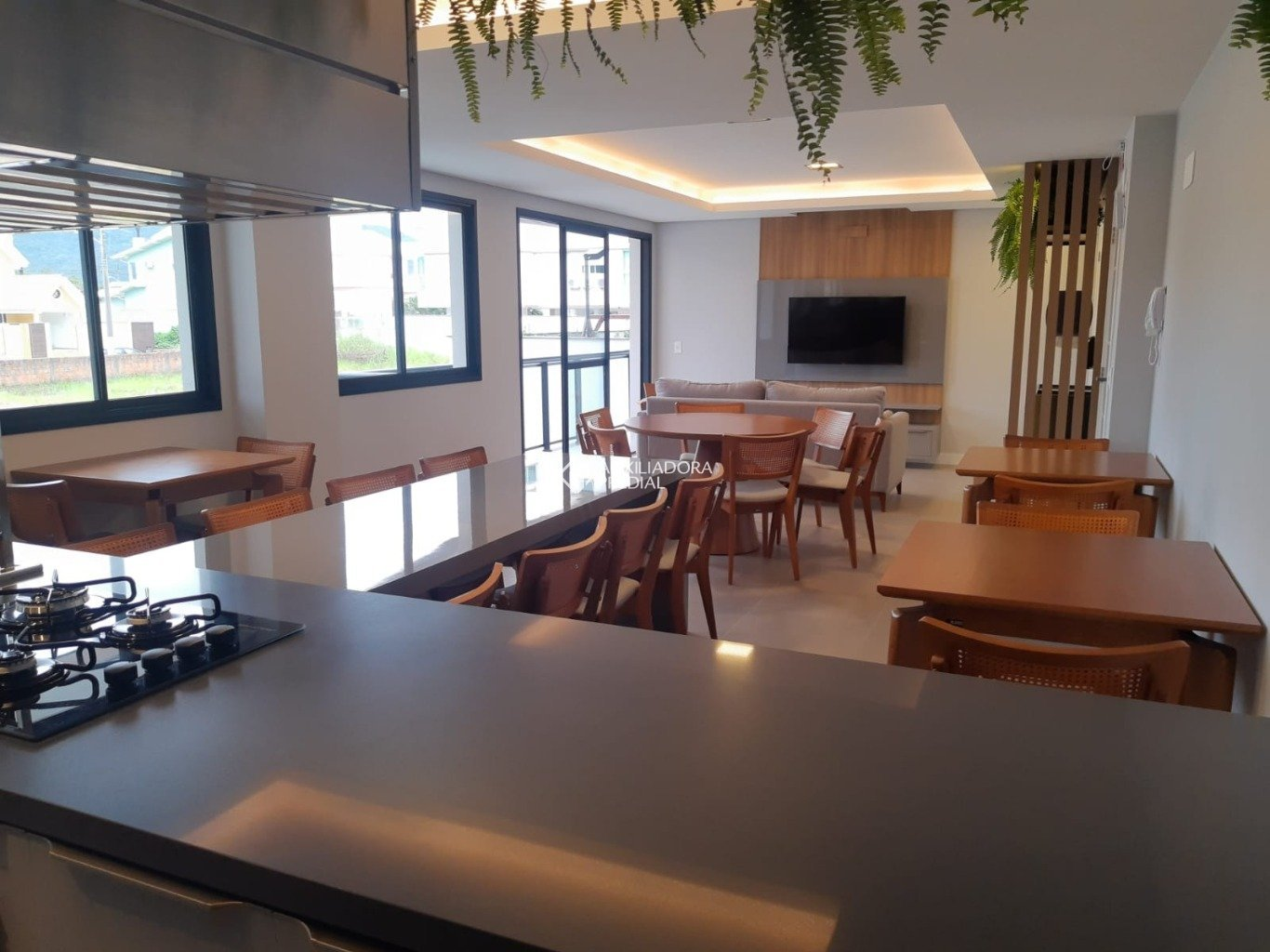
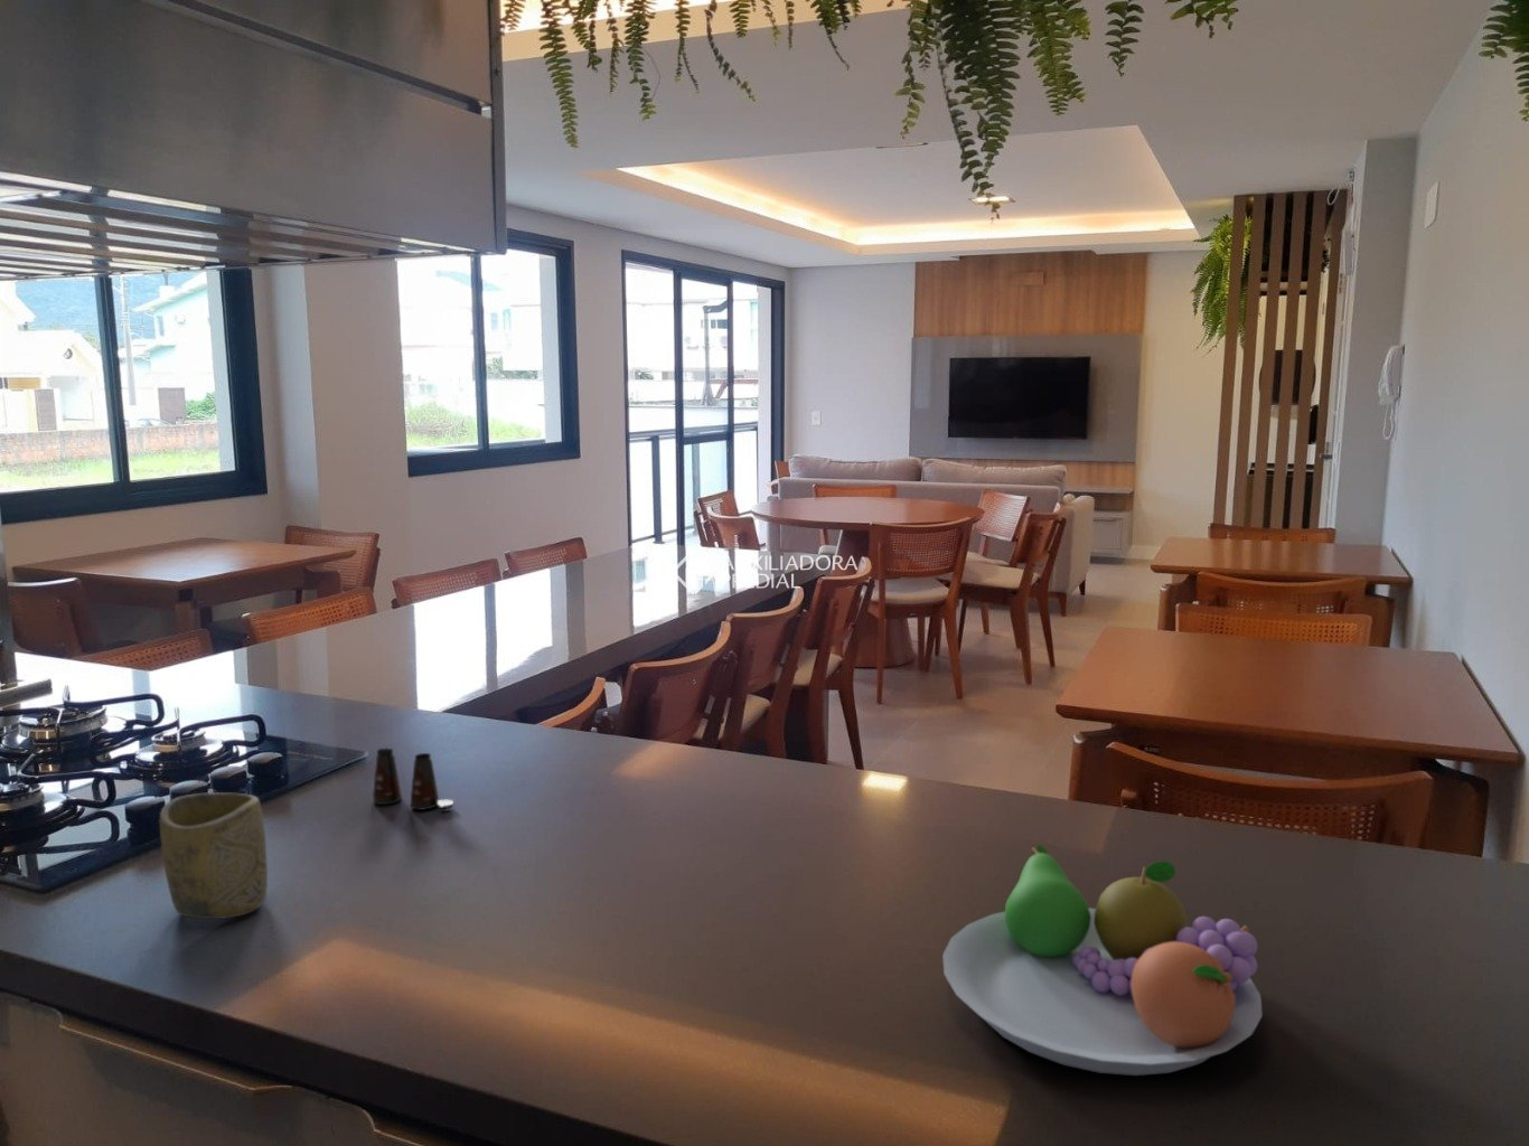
+ salt shaker (412, 779)
+ cup (216, 853)
+ fruit bowl (1096, 940)
